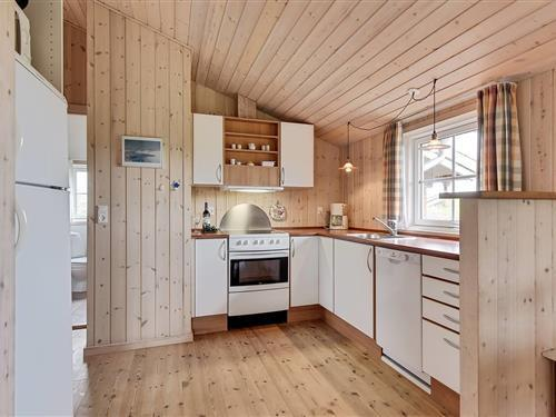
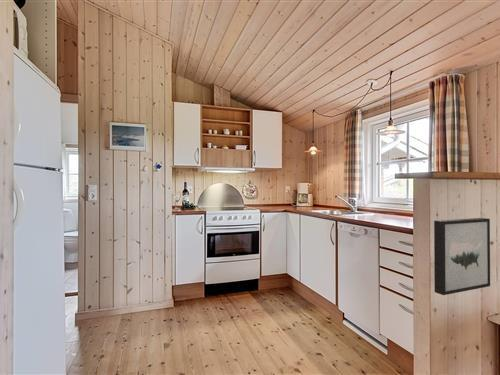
+ wall art (462, 254)
